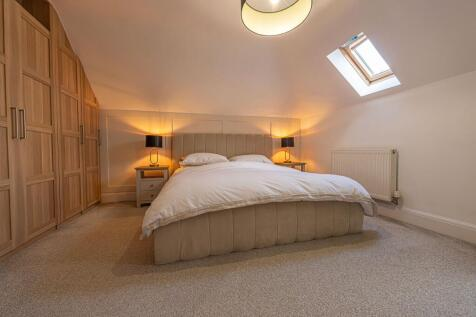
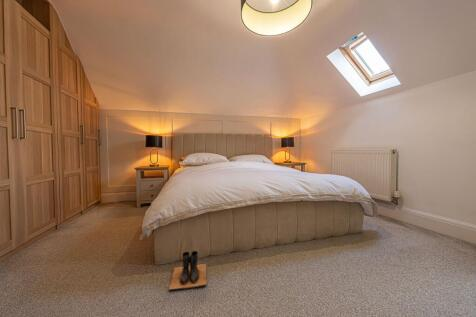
+ boots (189, 266)
